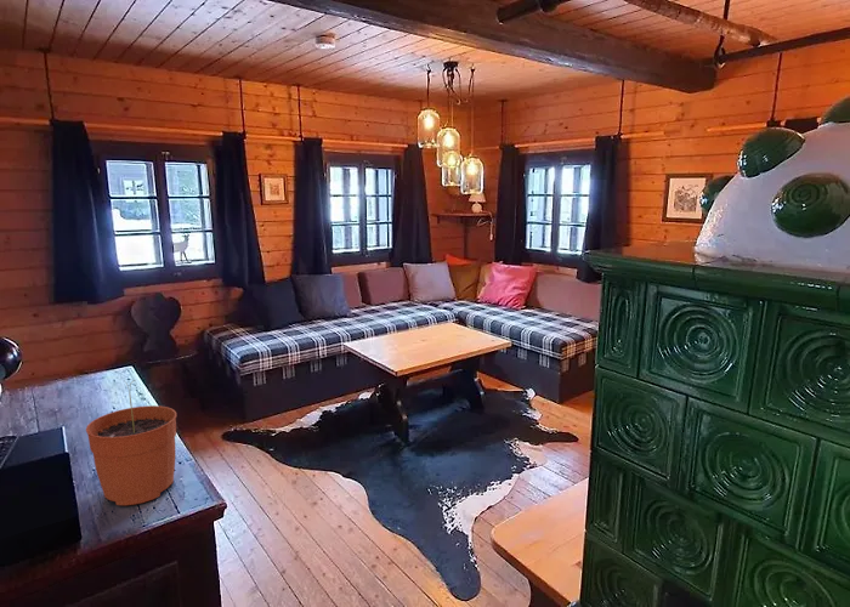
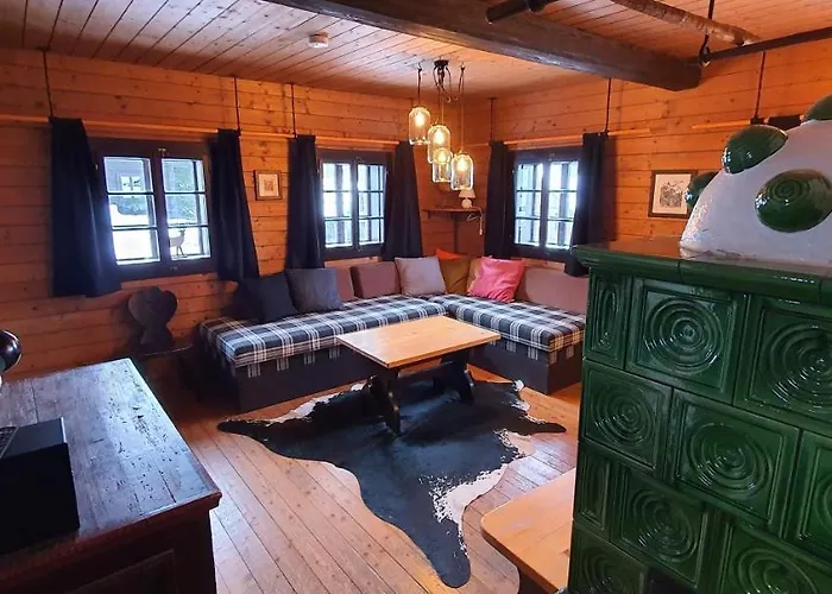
- plant pot (134, 437)
